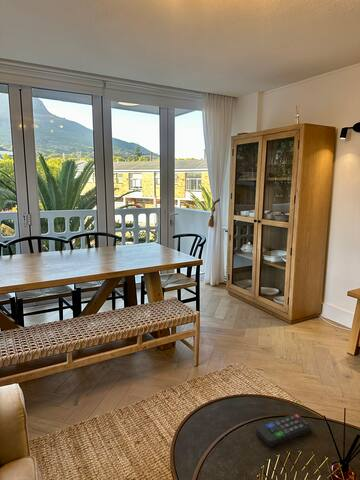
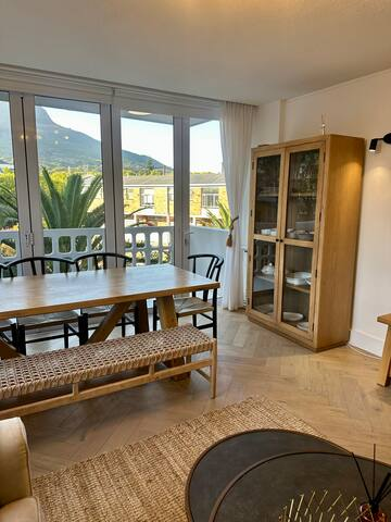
- remote control (283, 428)
